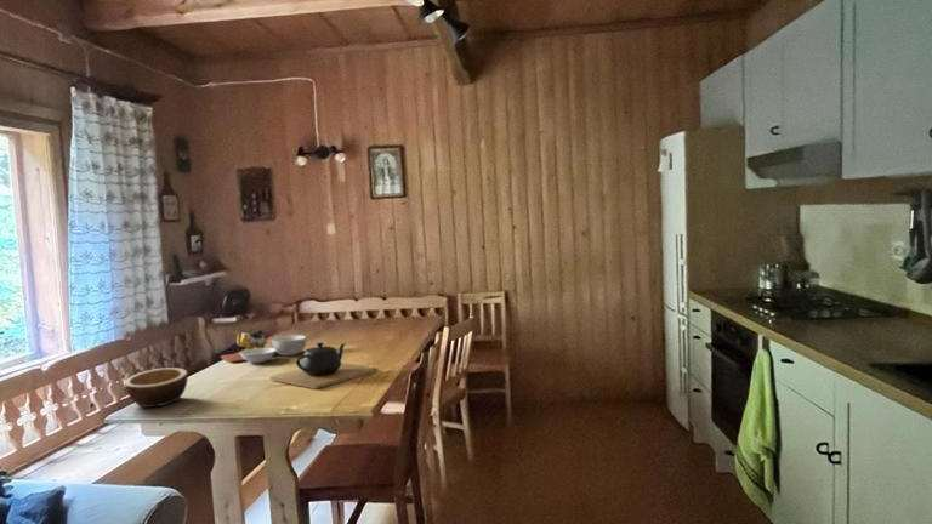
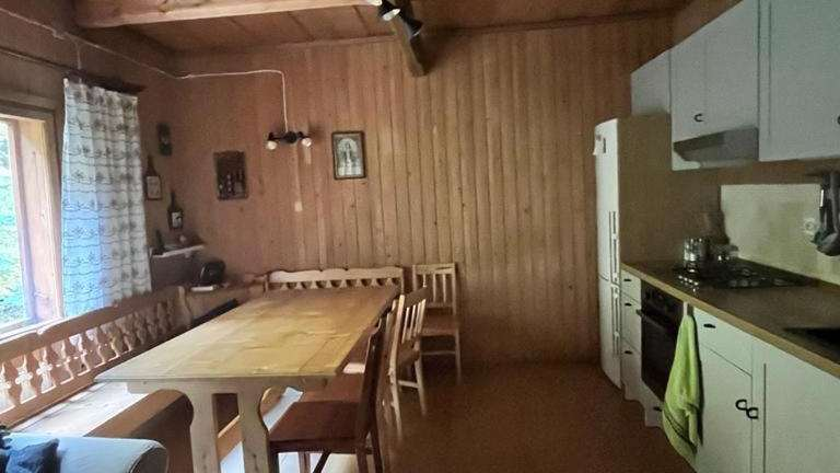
- teapot (323, 358)
- bowl (157, 388)
- cutting board (265, 342)
